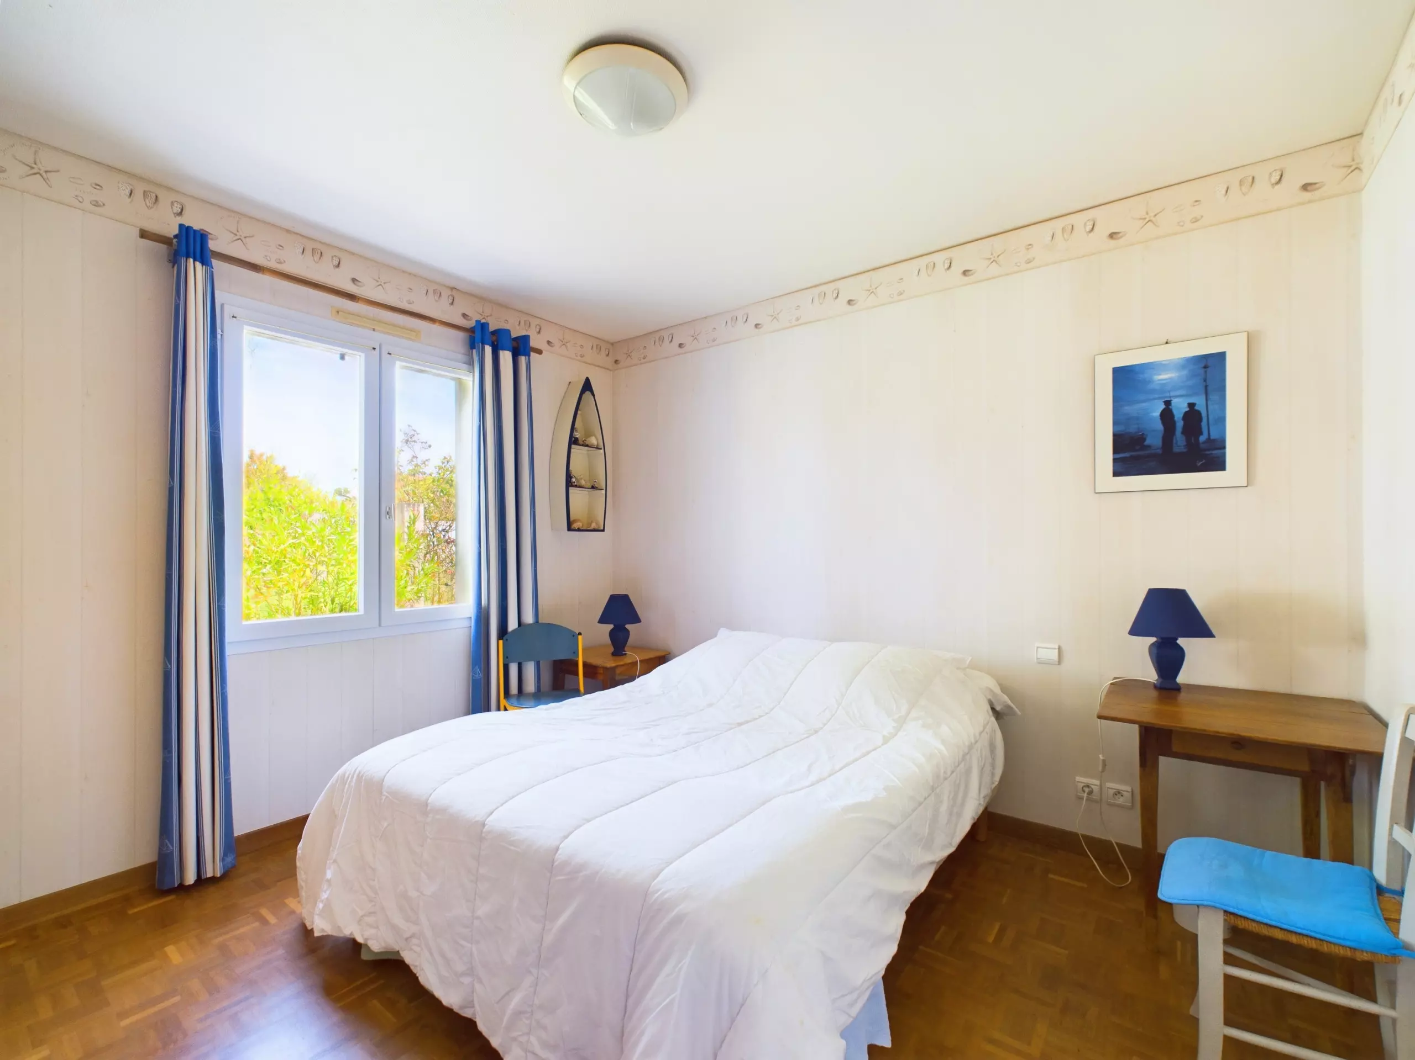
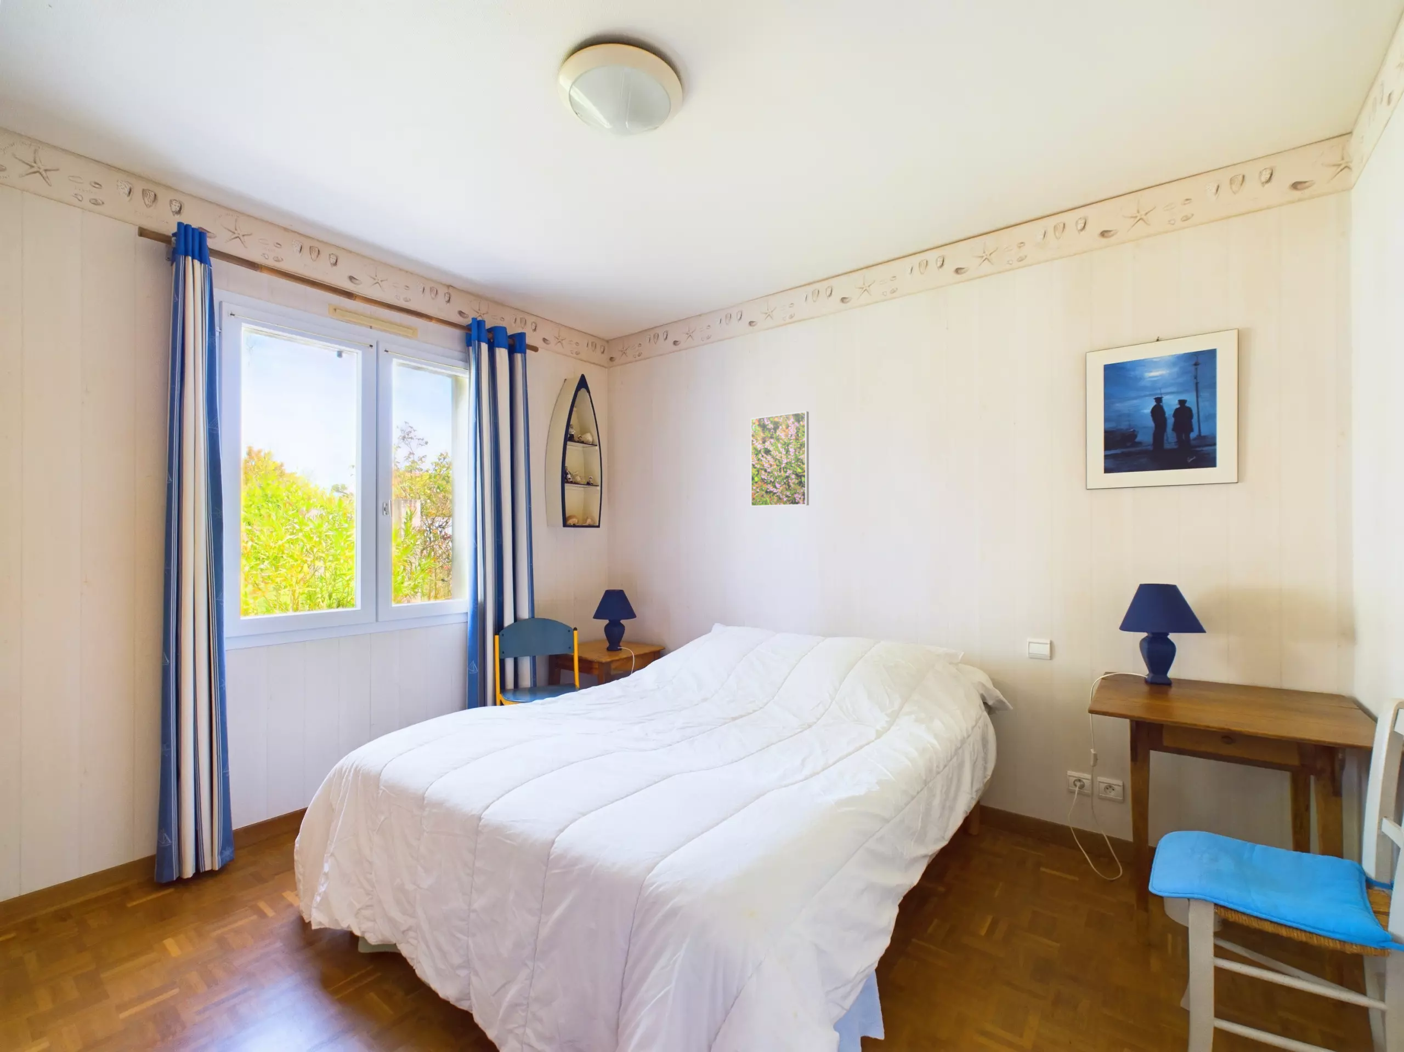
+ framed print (778, 460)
